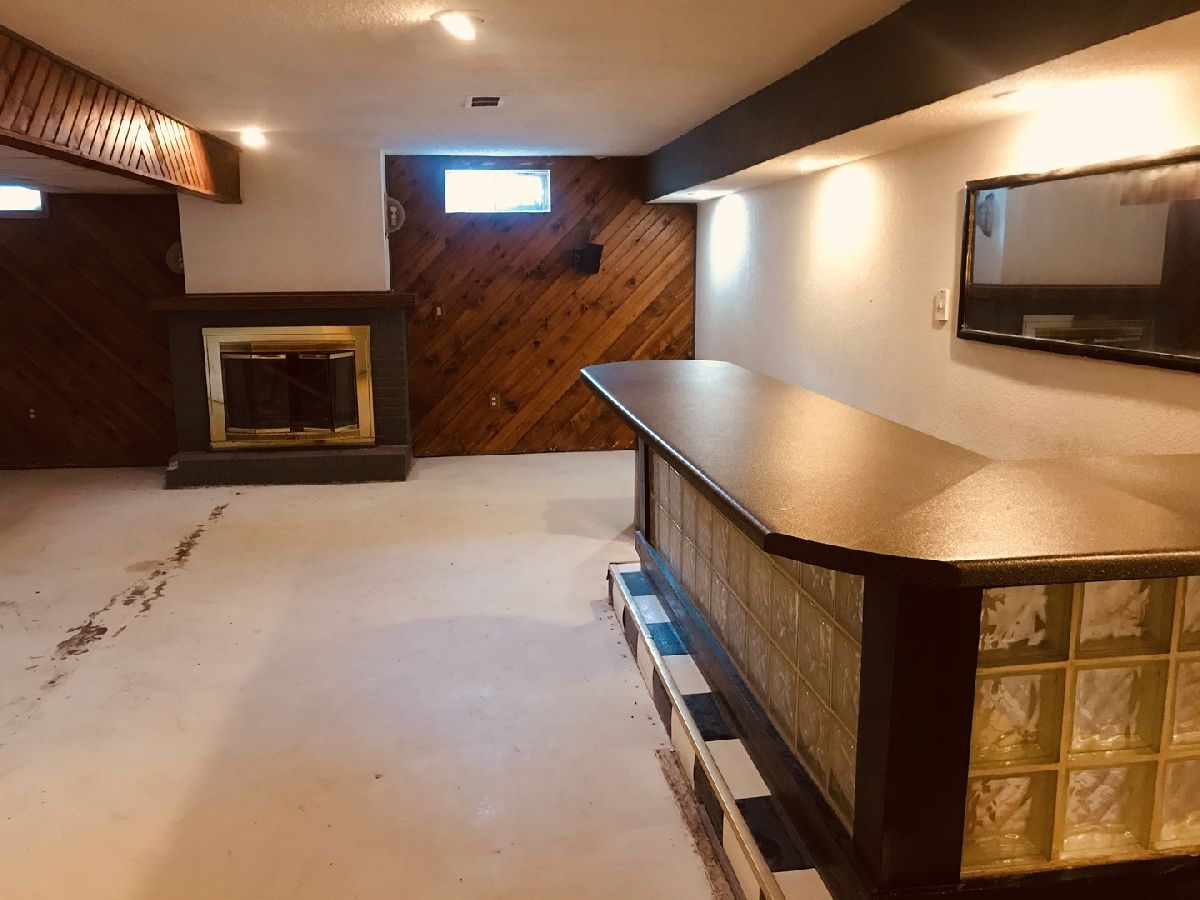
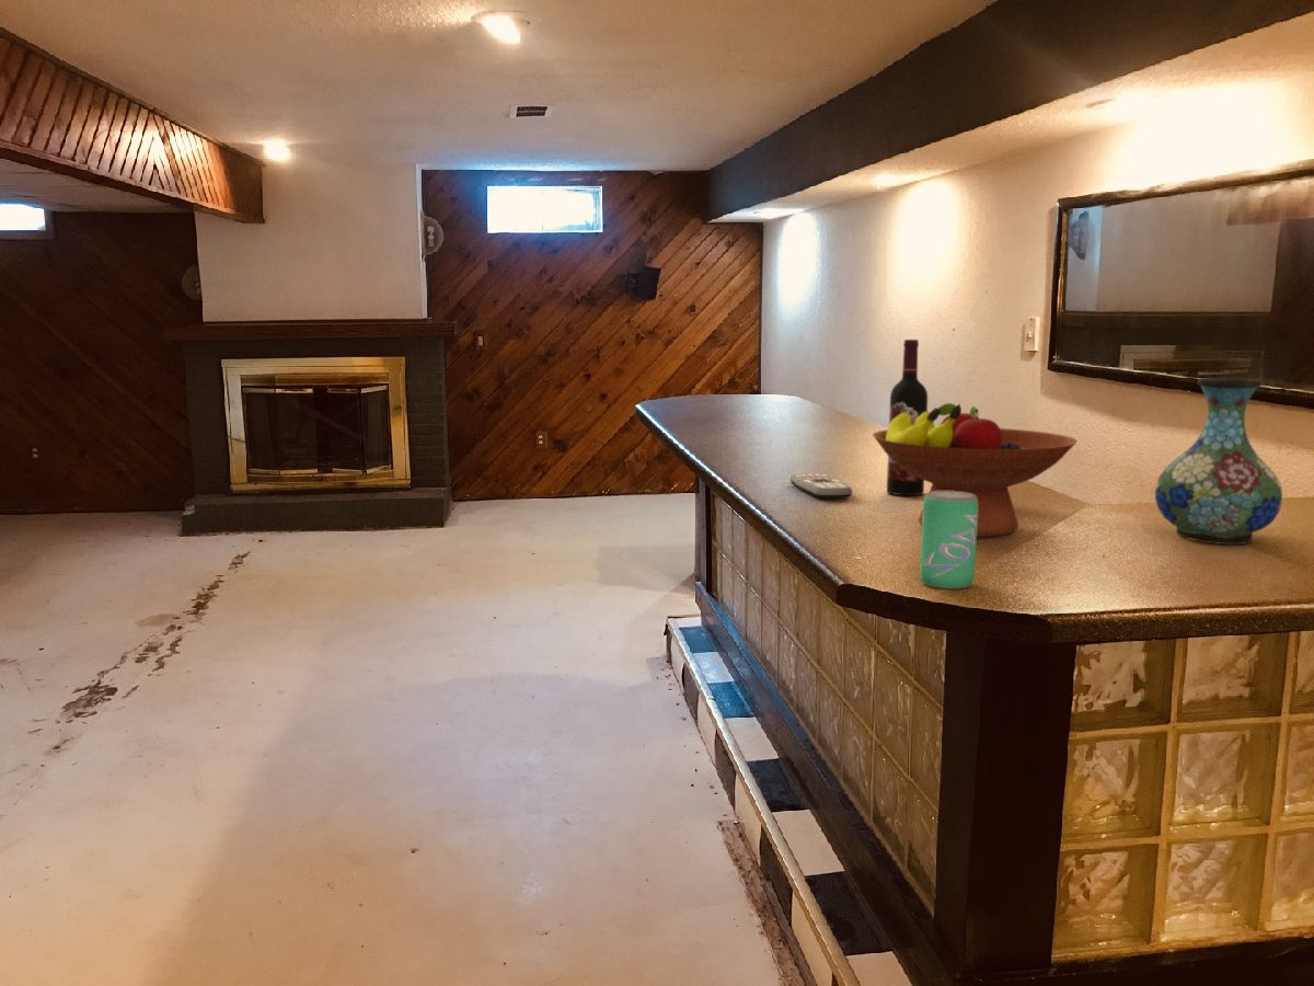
+ wine bottle (909, 415)
+ beverage can (948, 539)
+ vase (1220, 459)
+ remote control (821, 485)
+ fruit bowl (970, 465)
